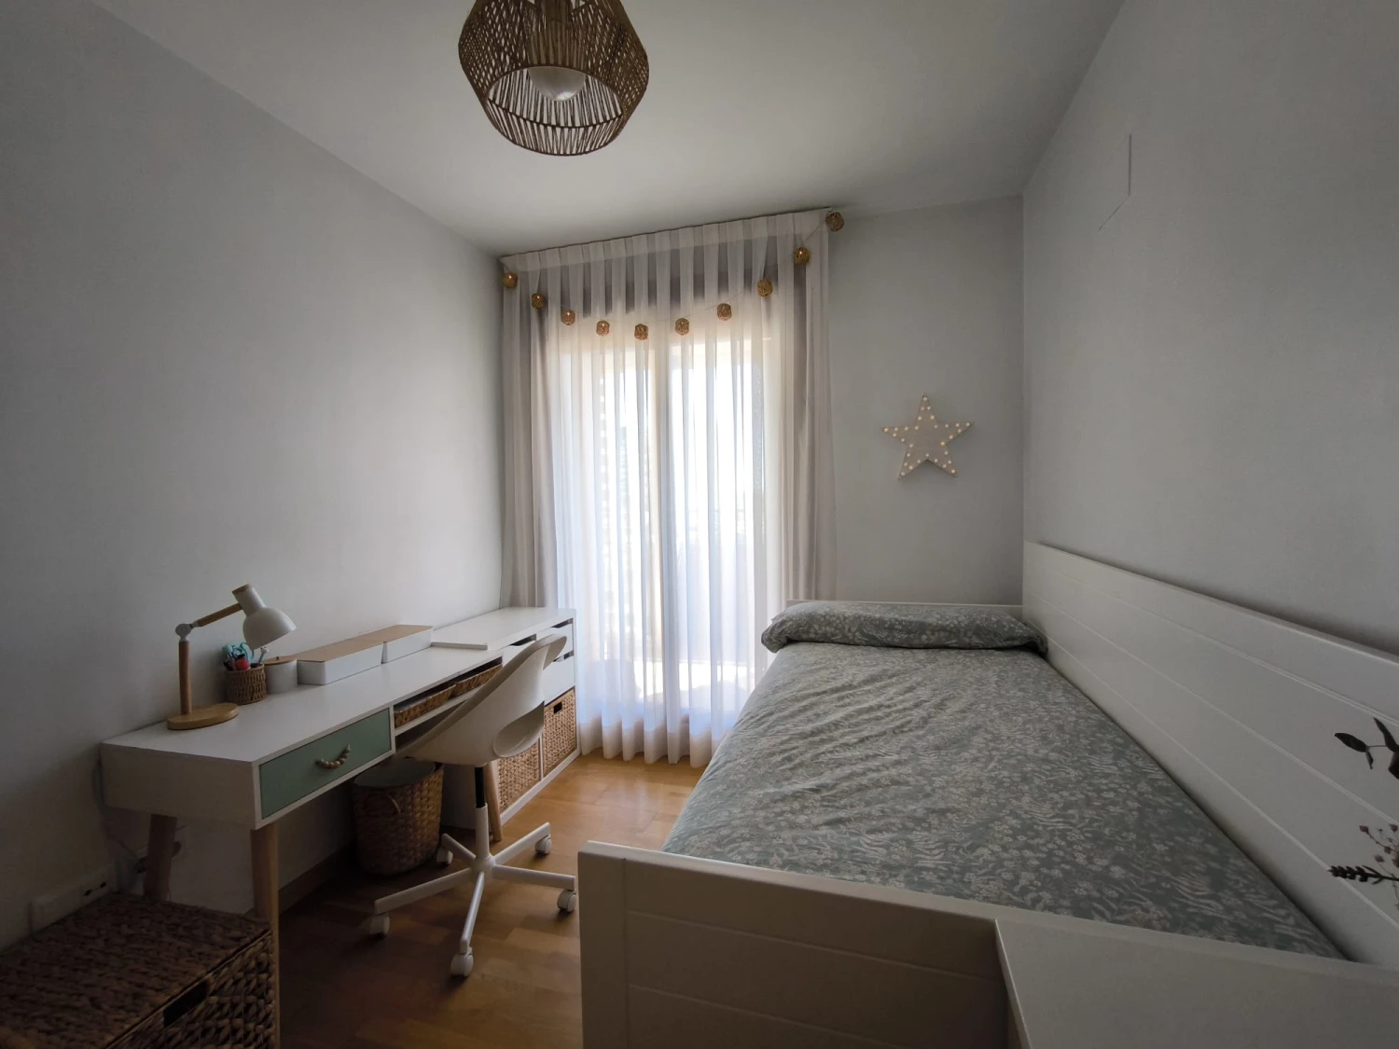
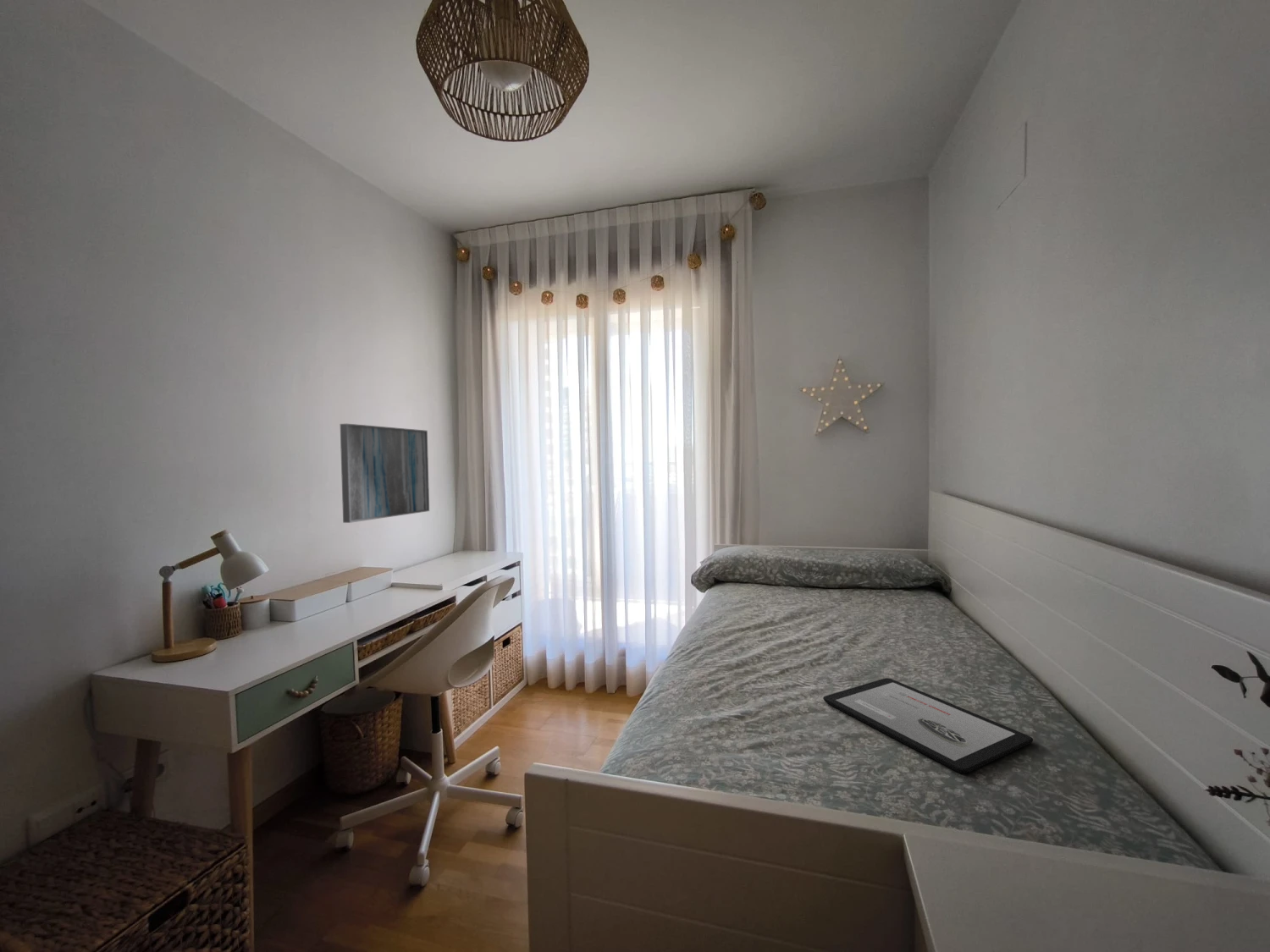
+ tablet (919, 718)
+ wall art (389, 471)
